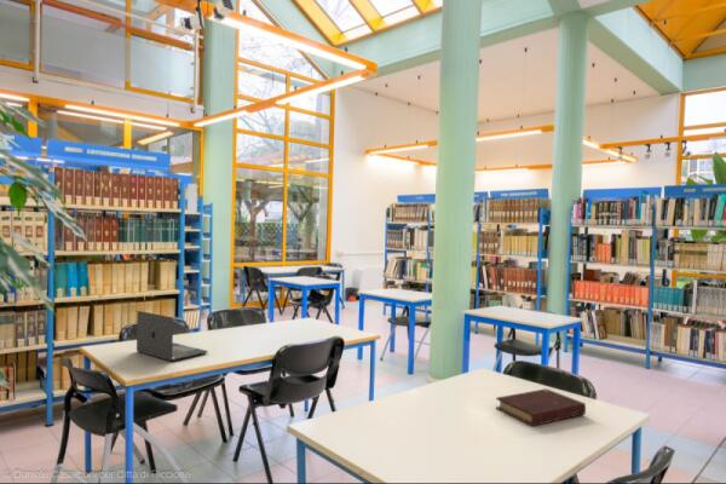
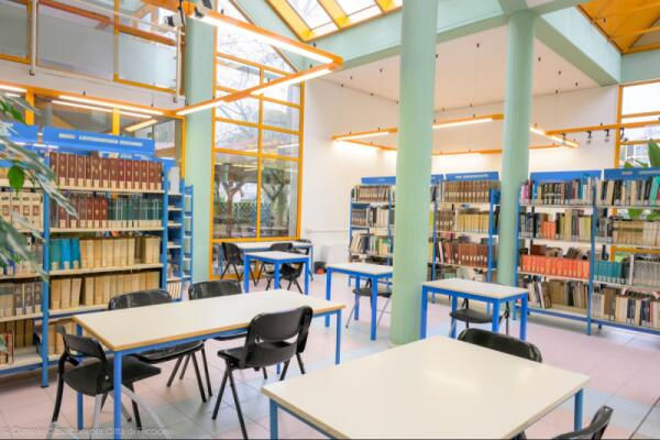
- book (540, 405)
- laptop (172, 332)
